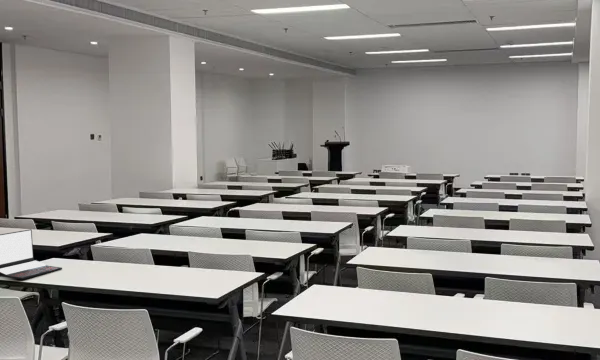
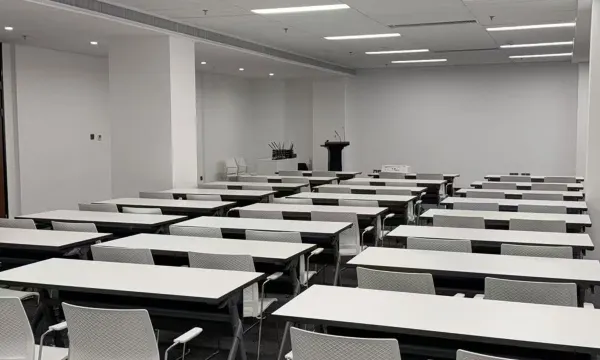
- laptop (26, 253)
